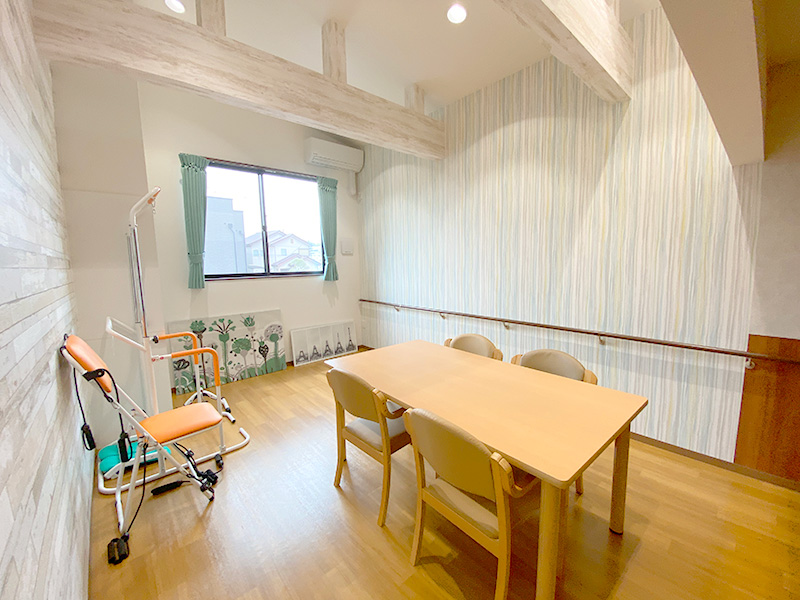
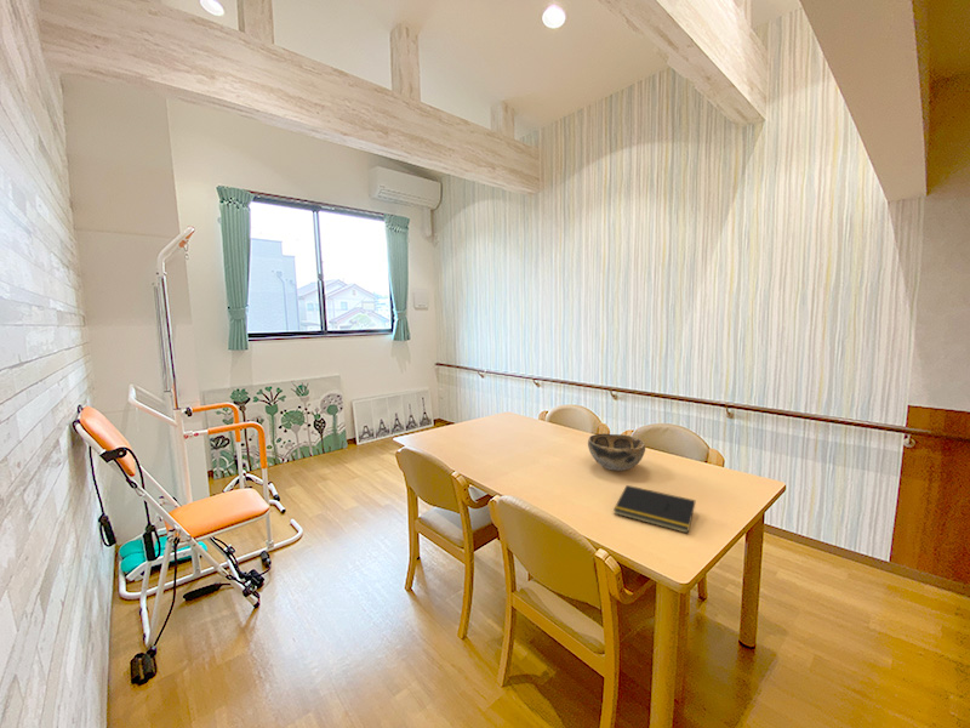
+ notepad (654, 506)
+ decorative bowl (615, 454)
